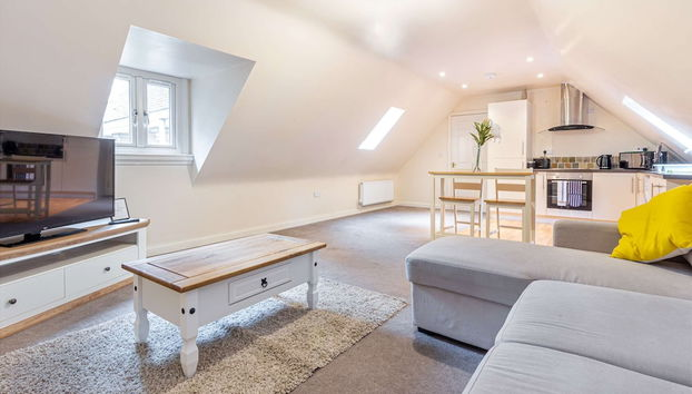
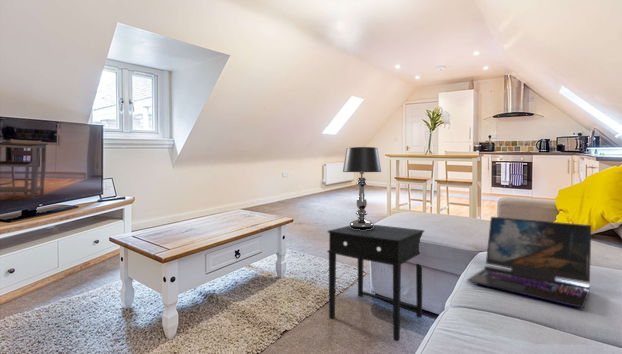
+ side table (378, 262)
+ laptop (528, 254)
+ table lamp (361, 188)
